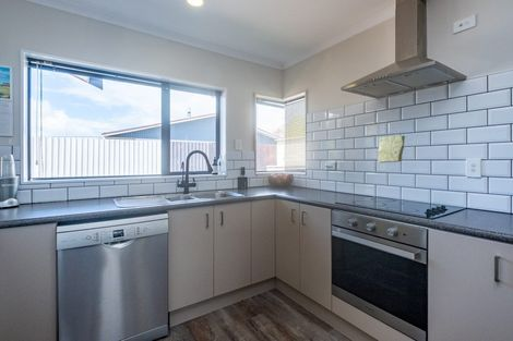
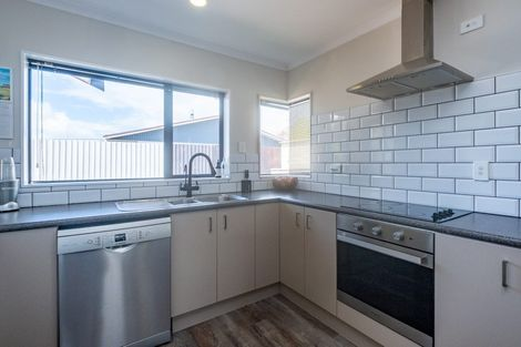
- decorative tile (391, 149)
